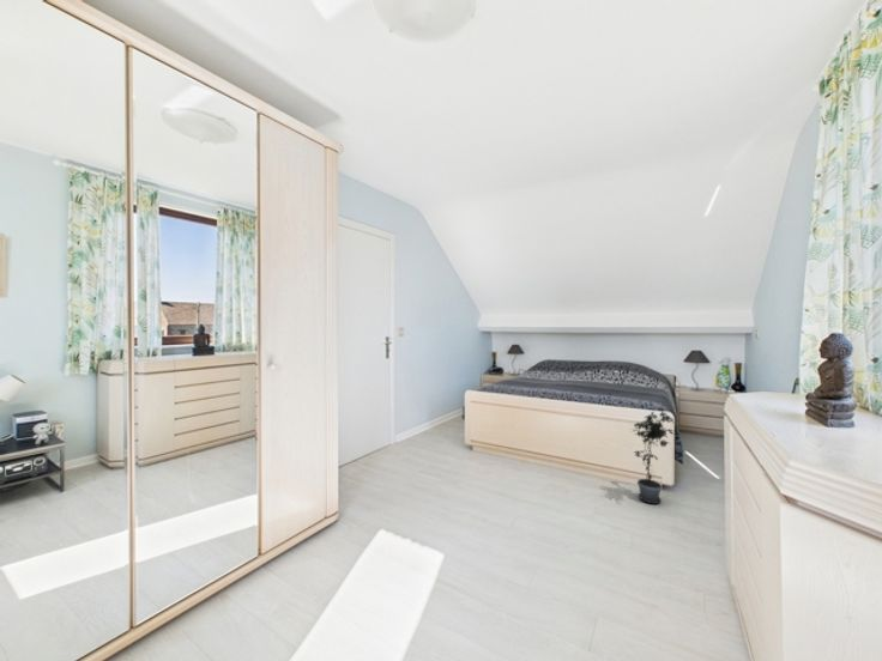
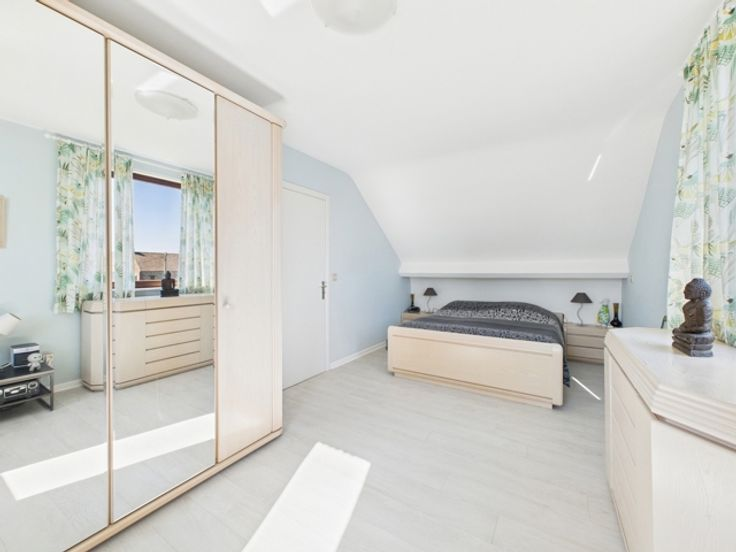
- potted plant (651, 454)
